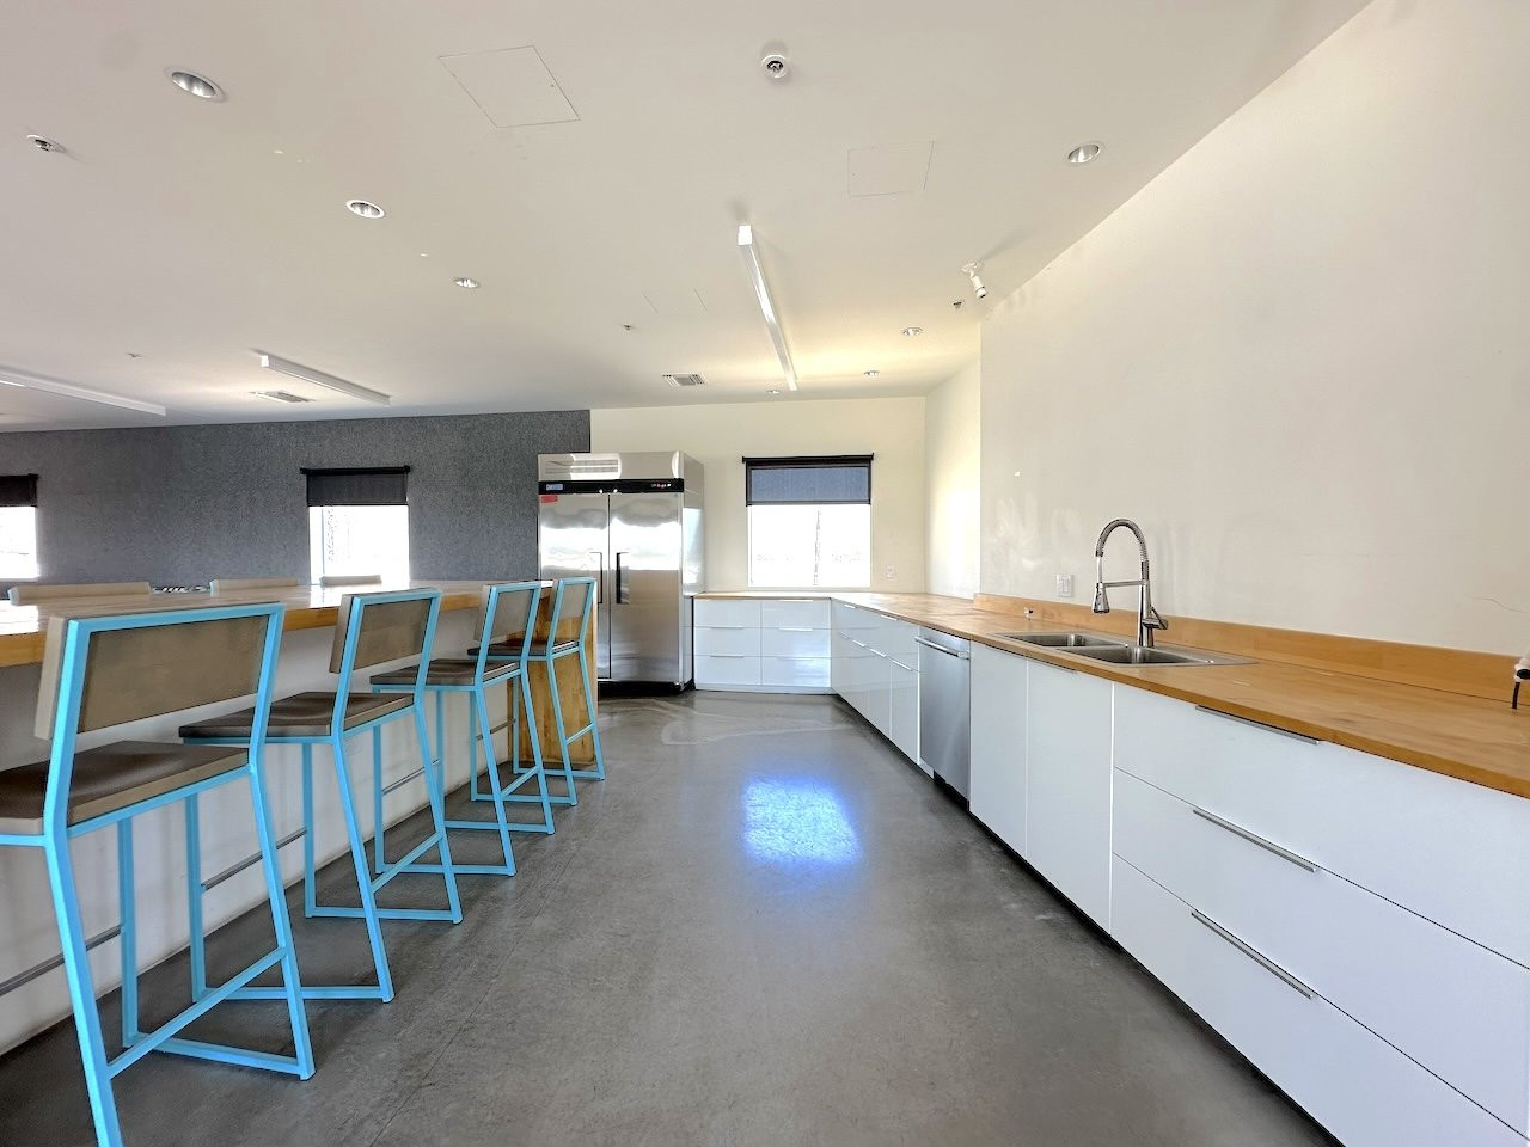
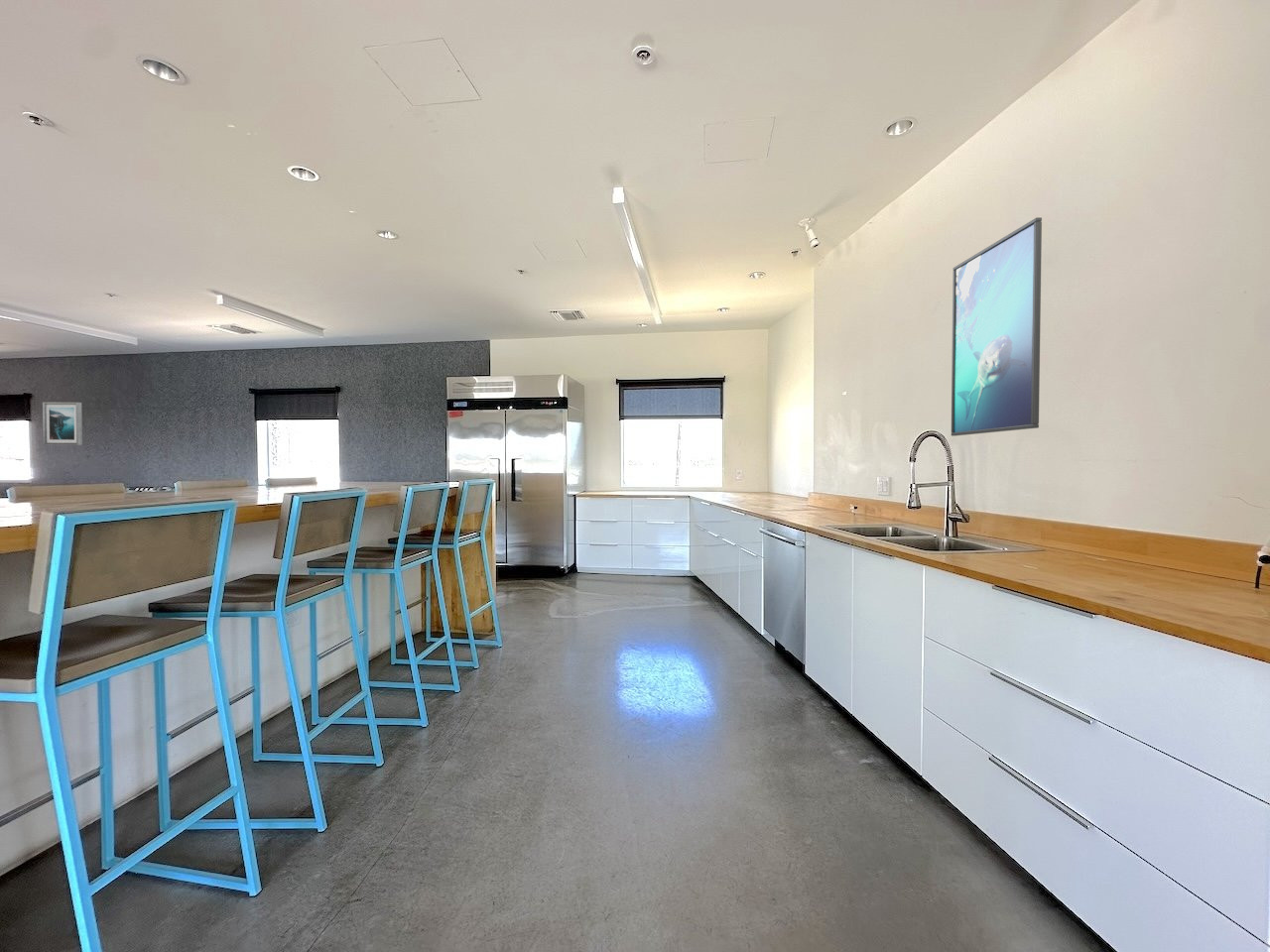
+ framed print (991, 338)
+ wall art (63, 423)
